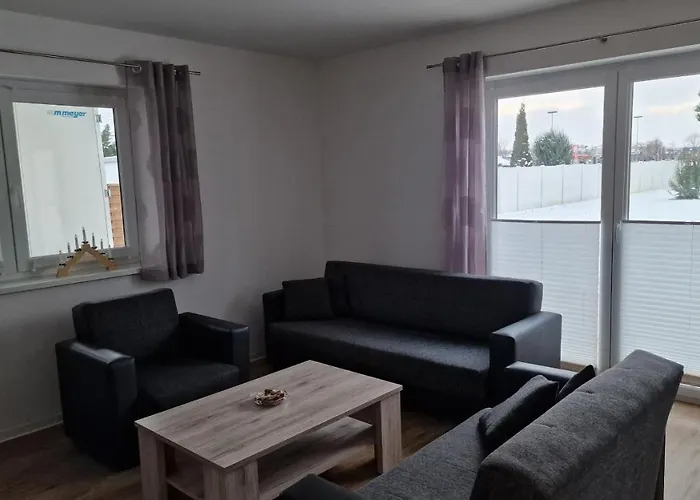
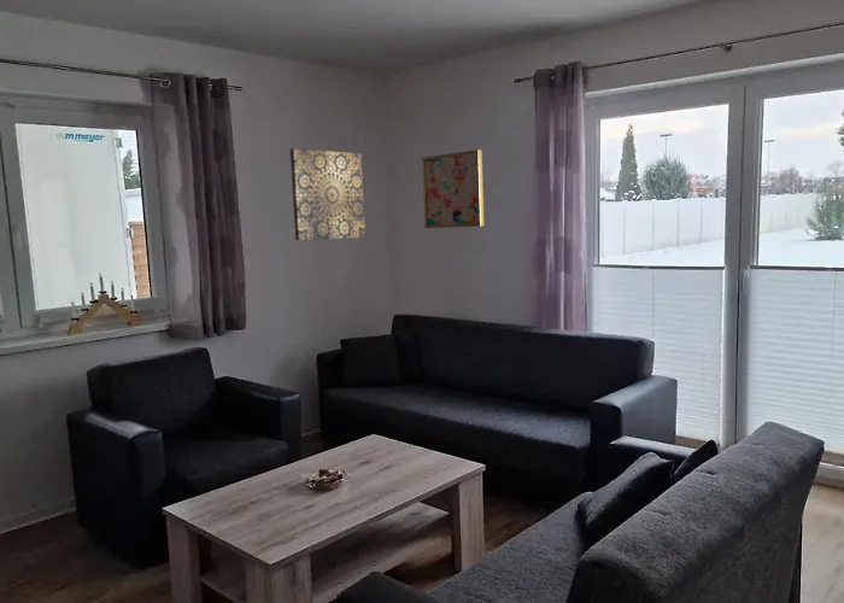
+ wall art (452, 191)
+ wall art (329, 194)
